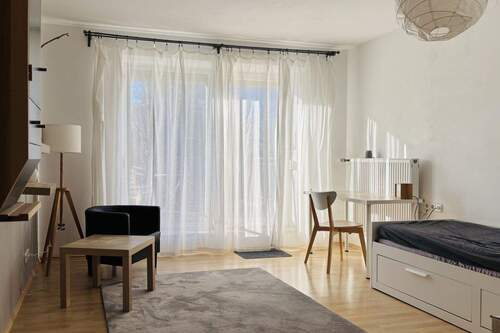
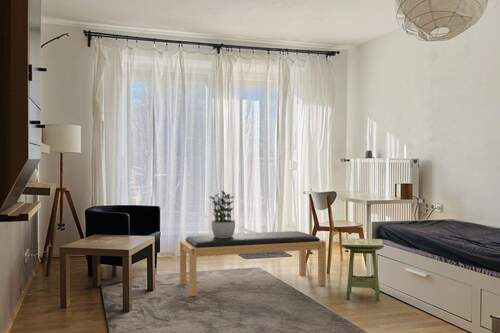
+ bench (249, 253)
+ side table (361, 276)
+ potted plant (221, 213)
